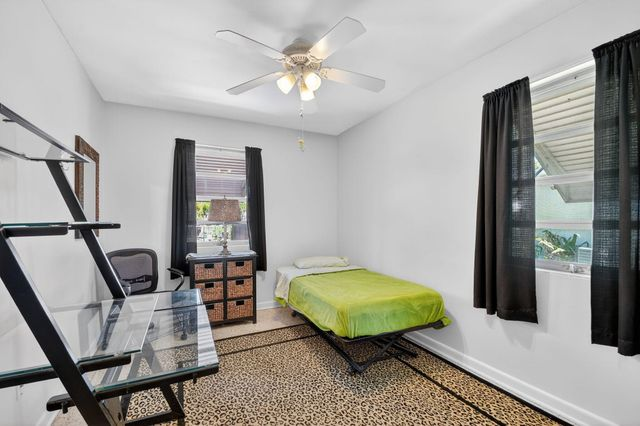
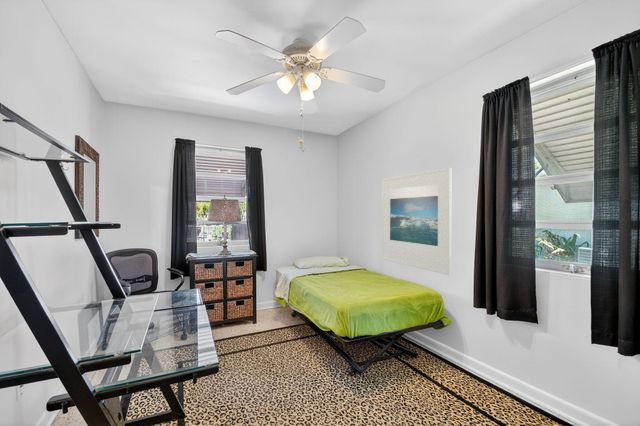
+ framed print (411, 220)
